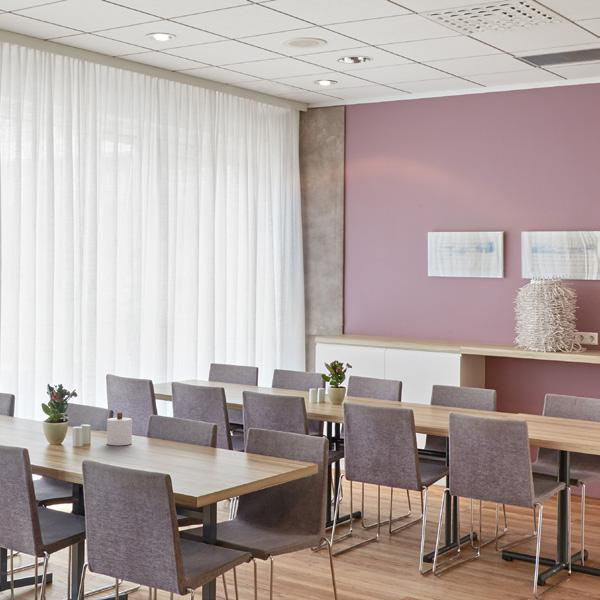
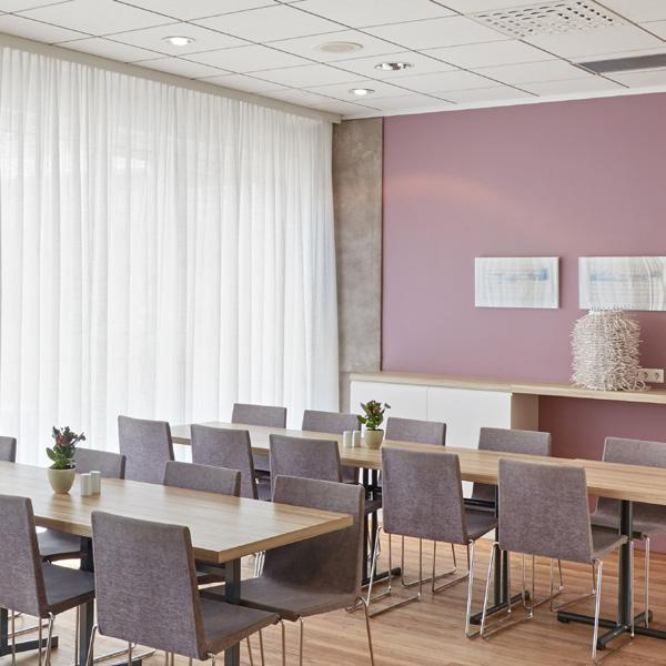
- candle (119, 428)
